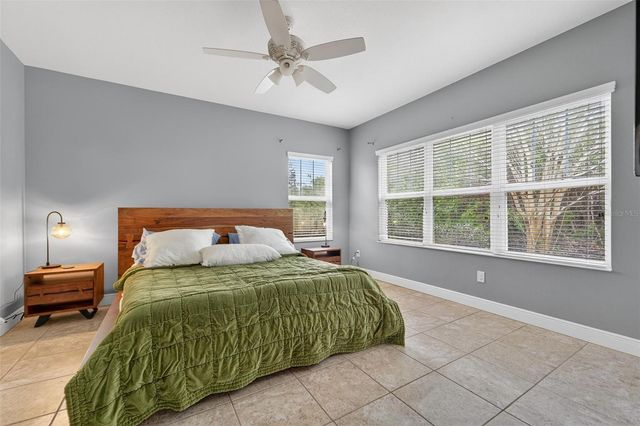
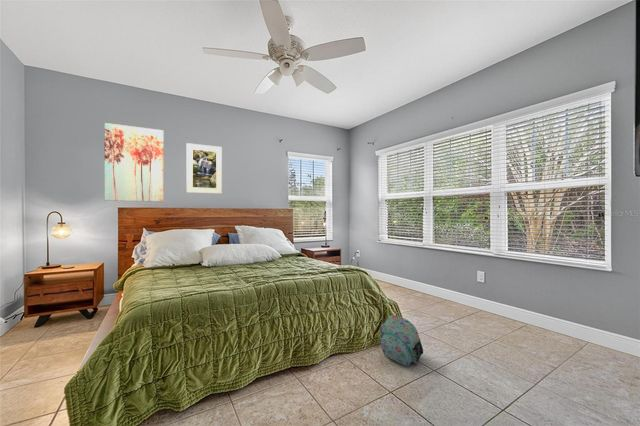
+ wall art (135, 163)
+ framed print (204, 169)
+ backpack (400, 337)
